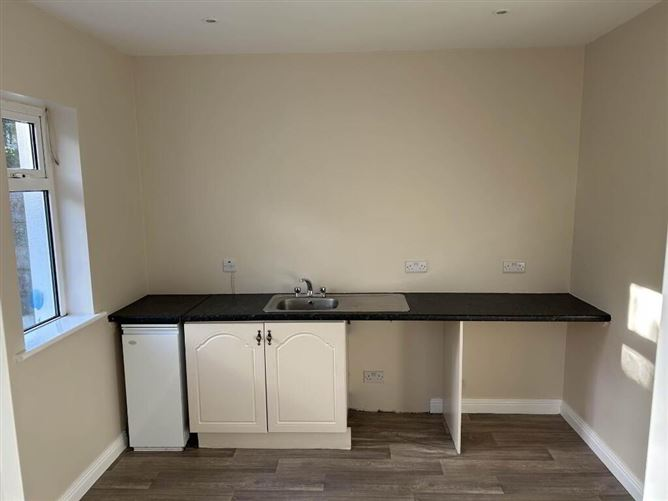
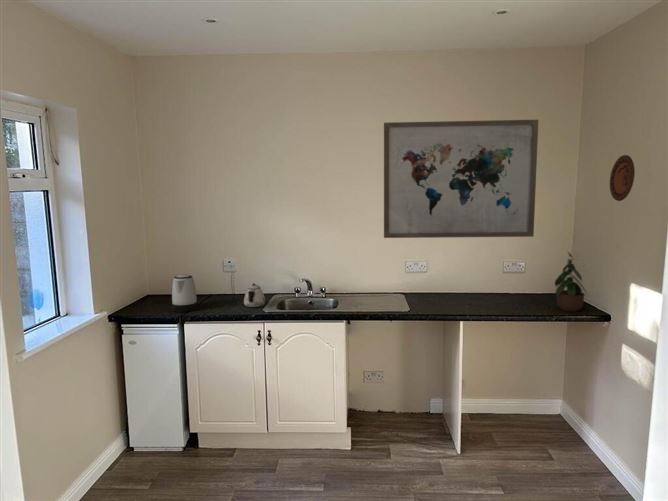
+ wall art (459, 180)
+ potted plant (570, 280)
+ kettle (185, 291)
+ teapot (255, 294)
+ decorative plate (622, 178)
